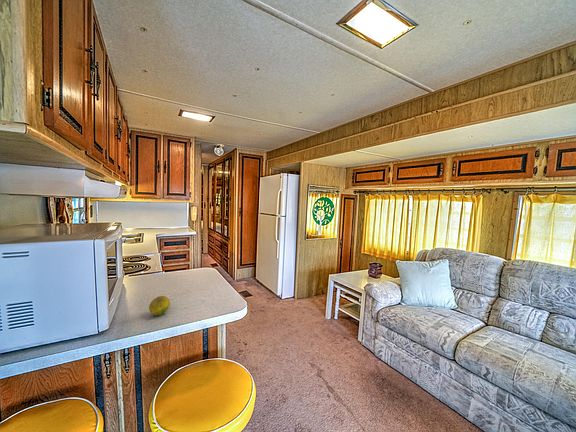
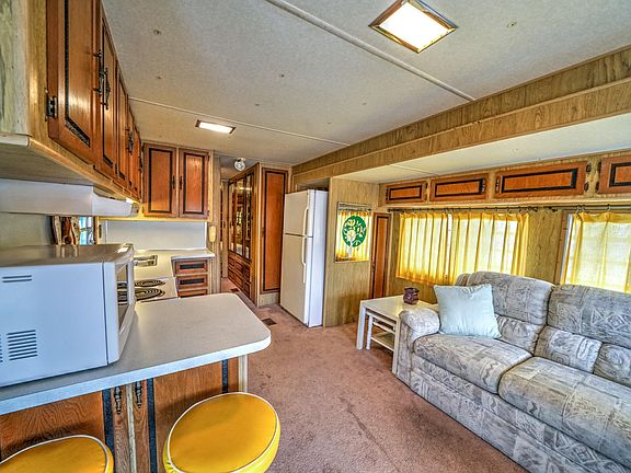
- fruit (159, 305)
